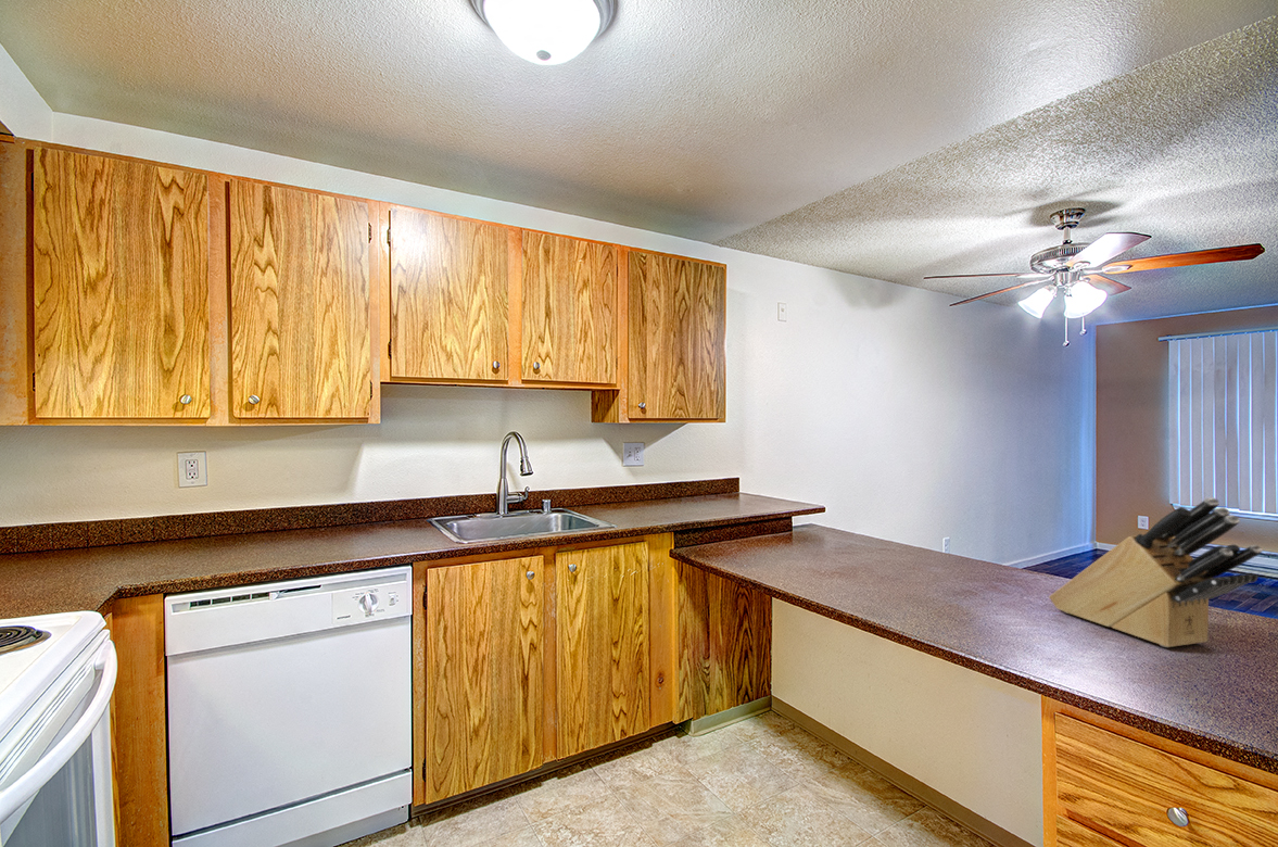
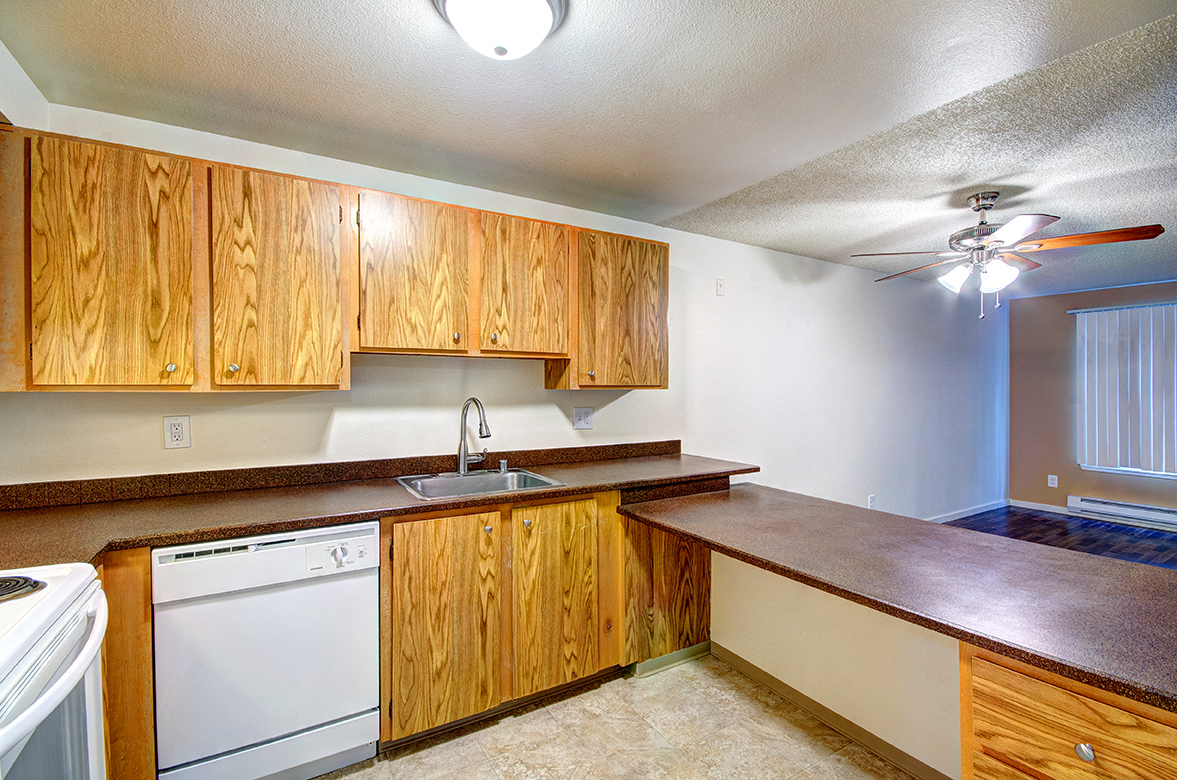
- knife block (1143, 561)
